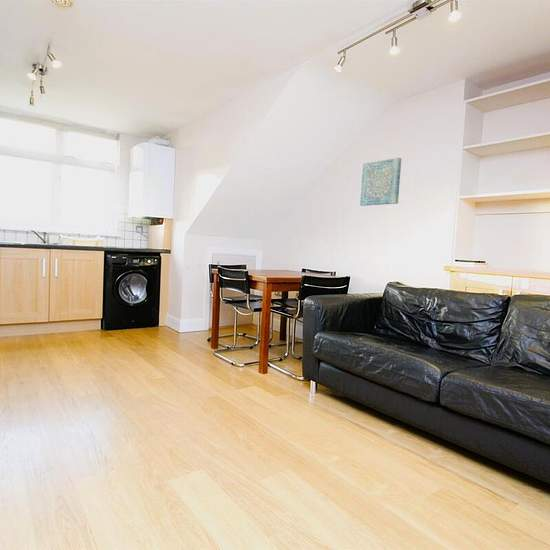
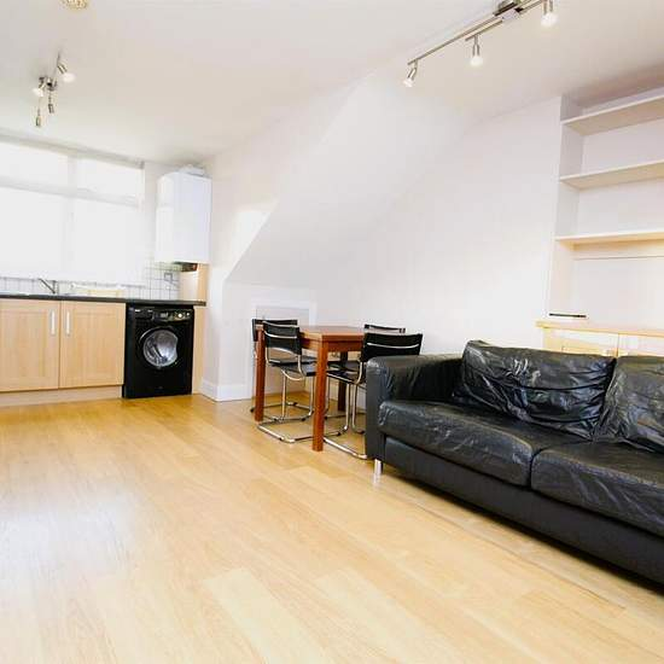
- wall art (379, 182)
